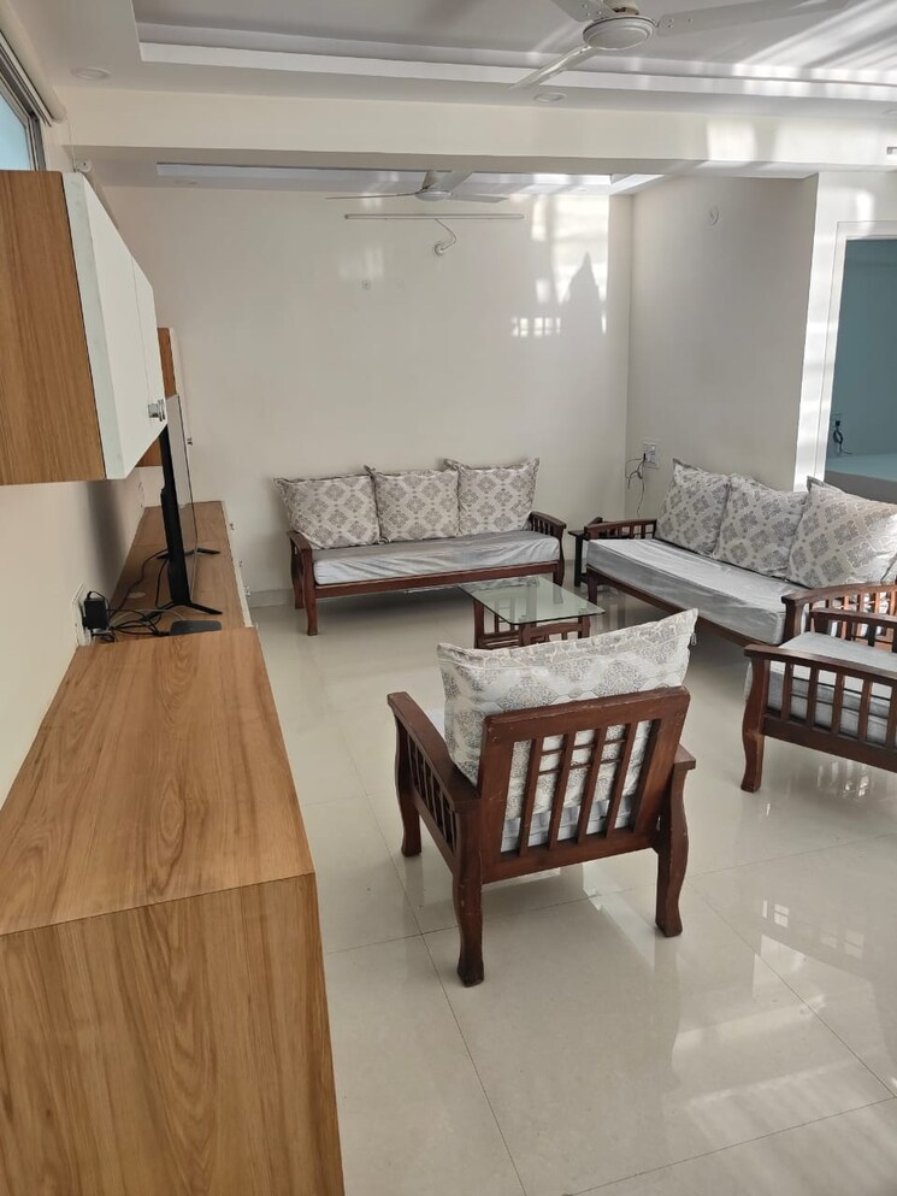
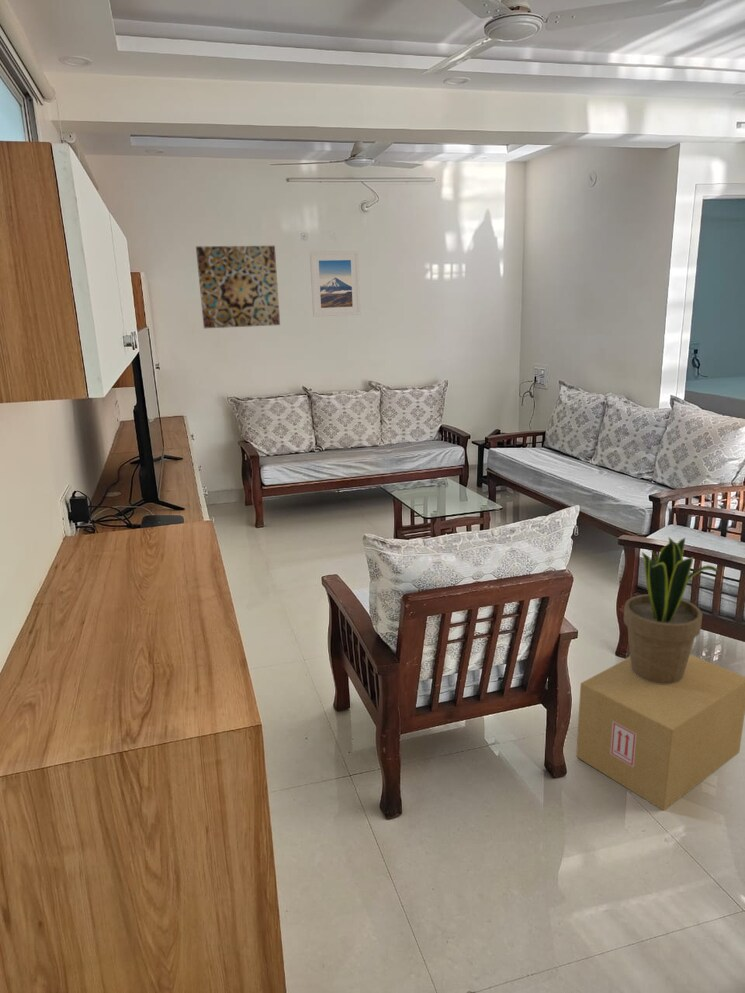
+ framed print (335, 284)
+ cardboard box (661, 718)
+ potted plant (669, 608)
+ wall art (239, 287)
